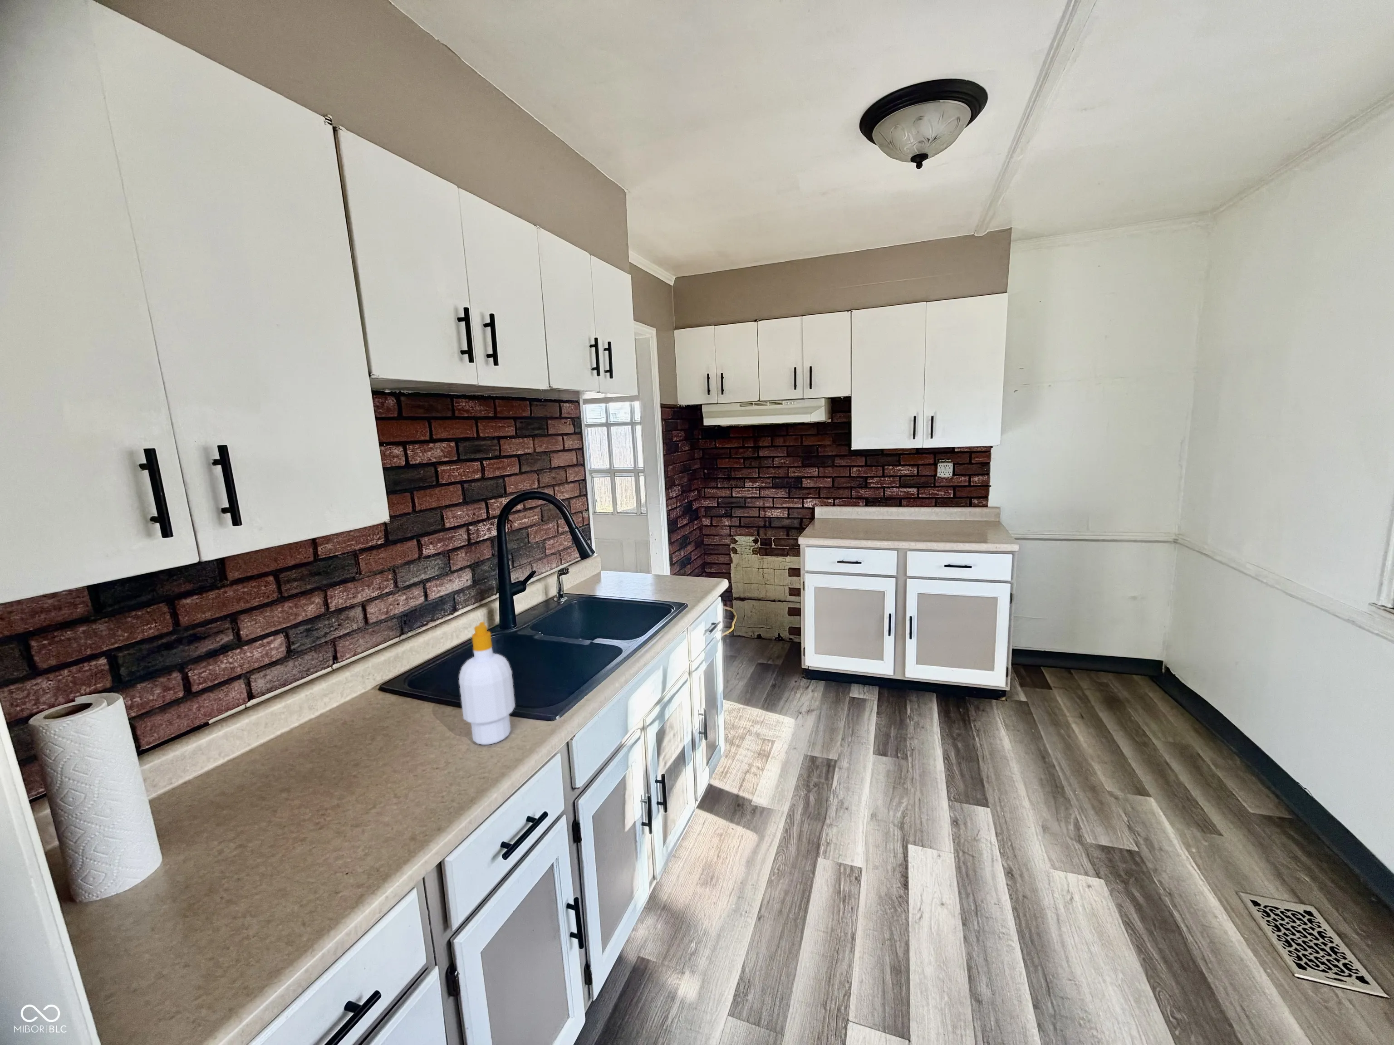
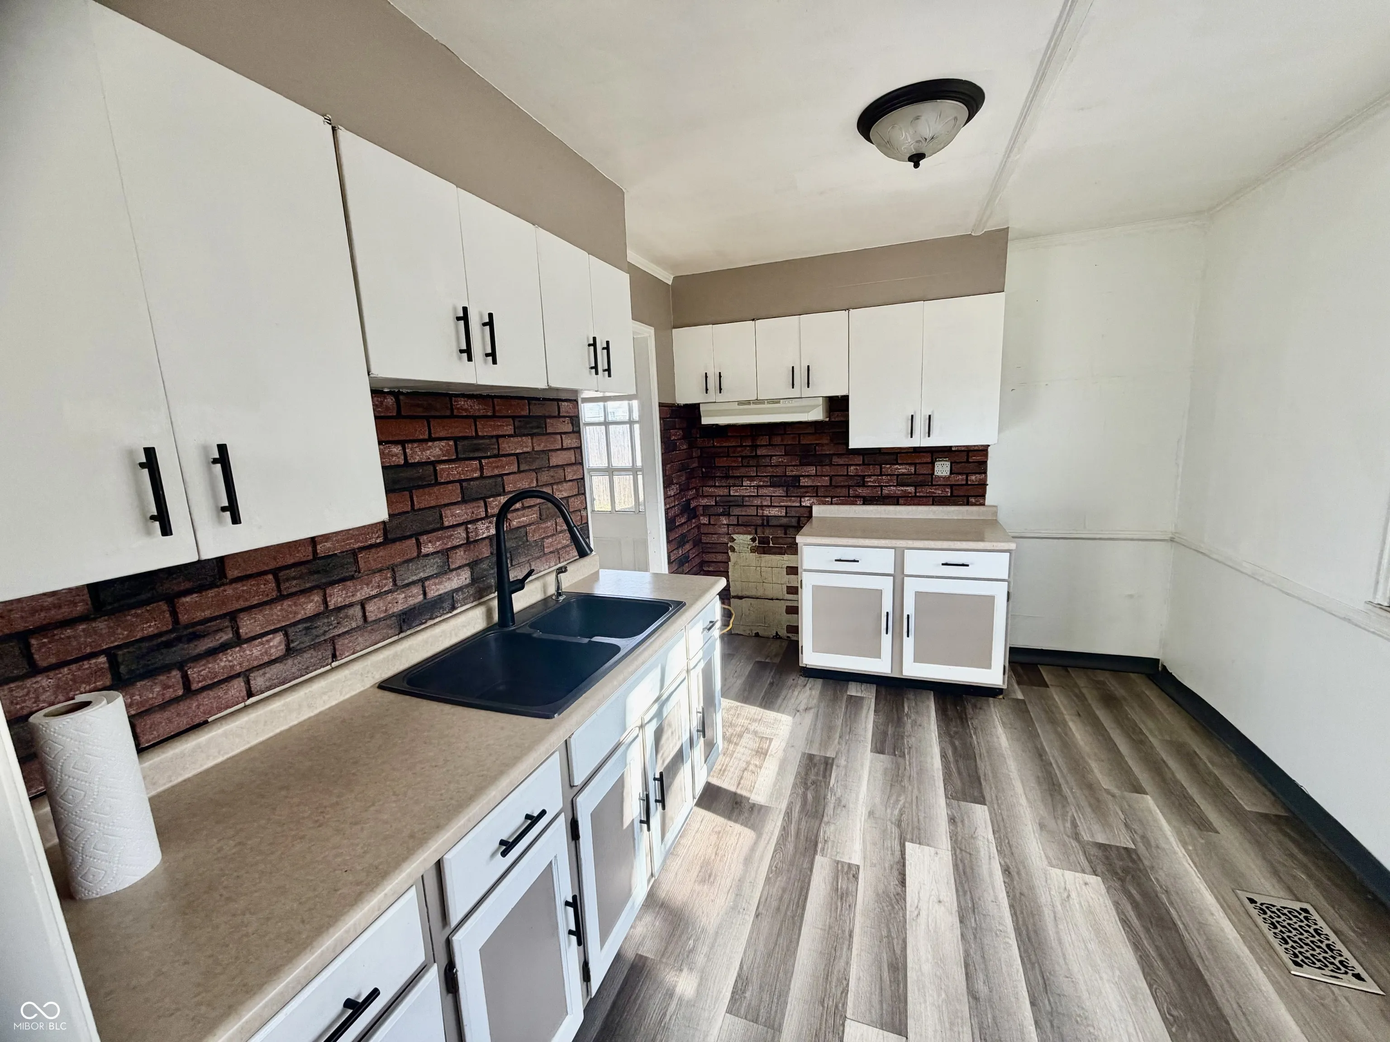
- soap bottle (486, 682)
